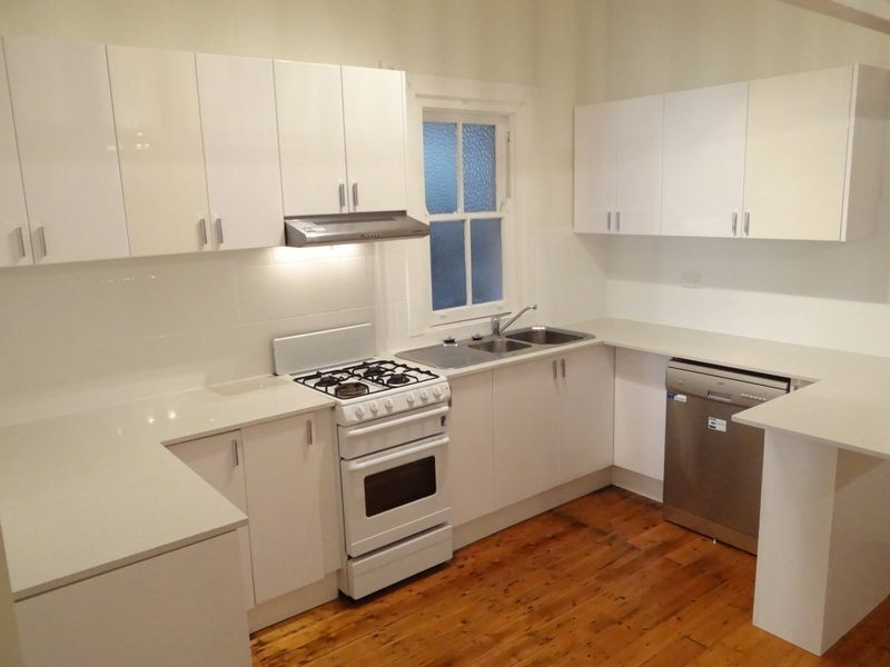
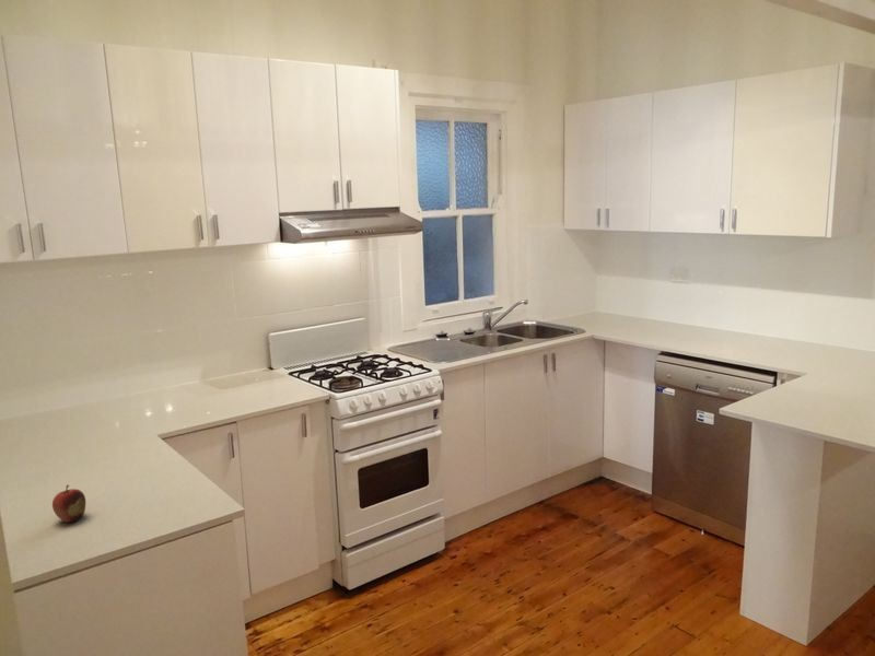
+ fruit (68, 503)
